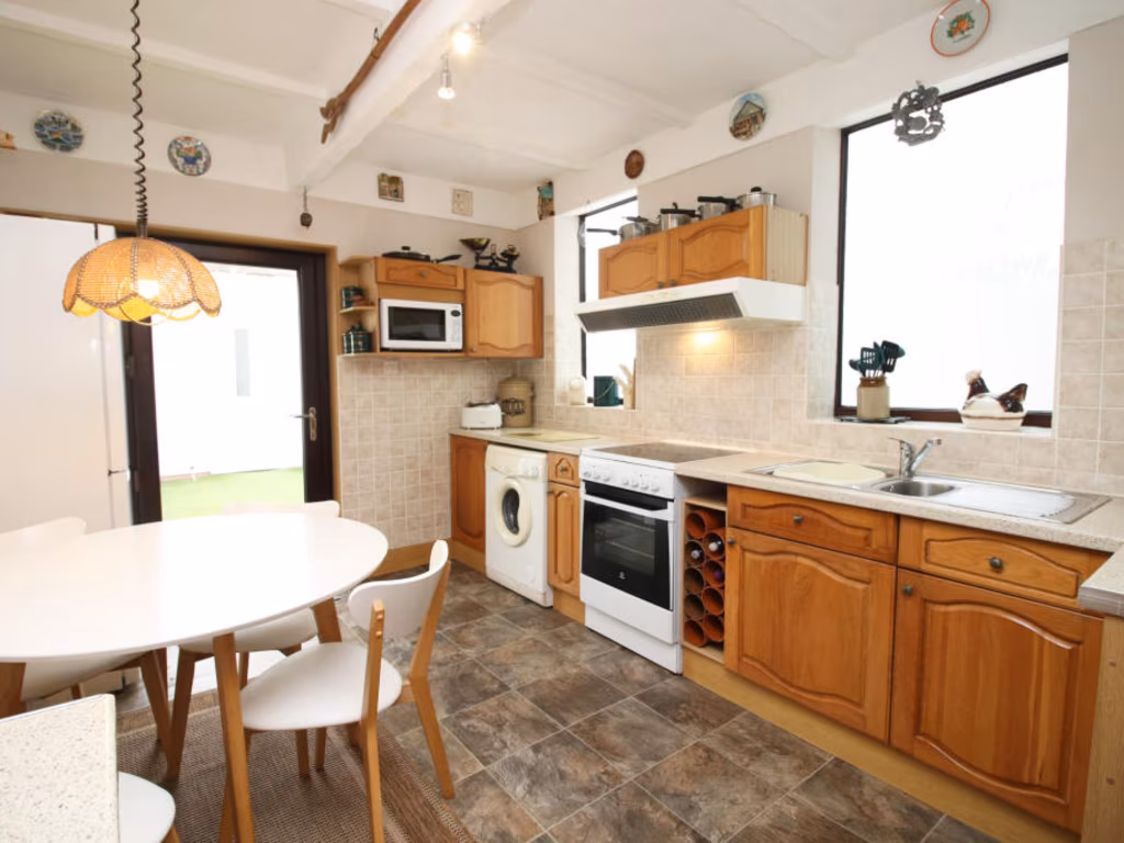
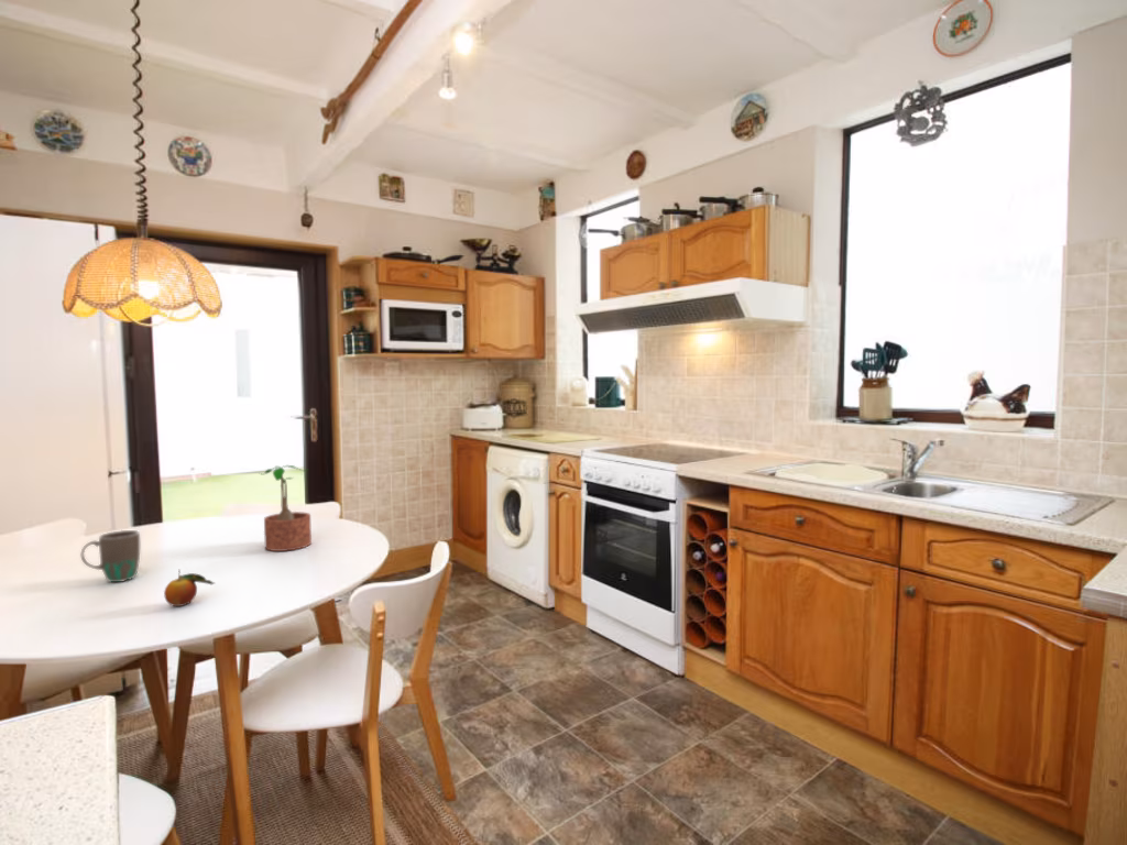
+ potted plant (284, 505)
+ mug (111, 557)
+ fruit (189, 584)
